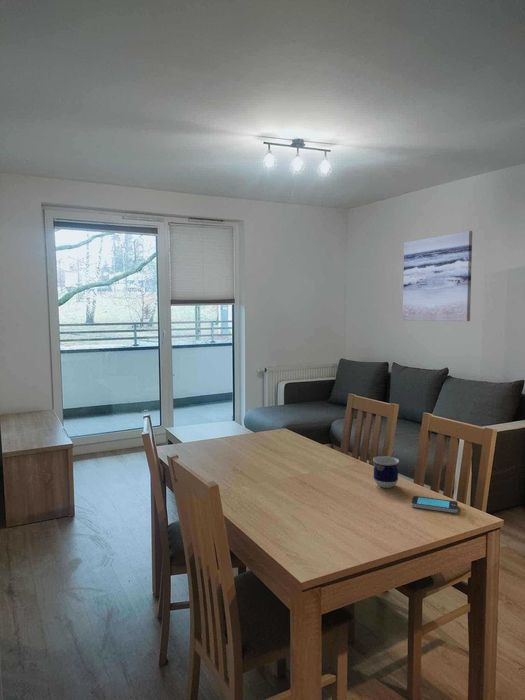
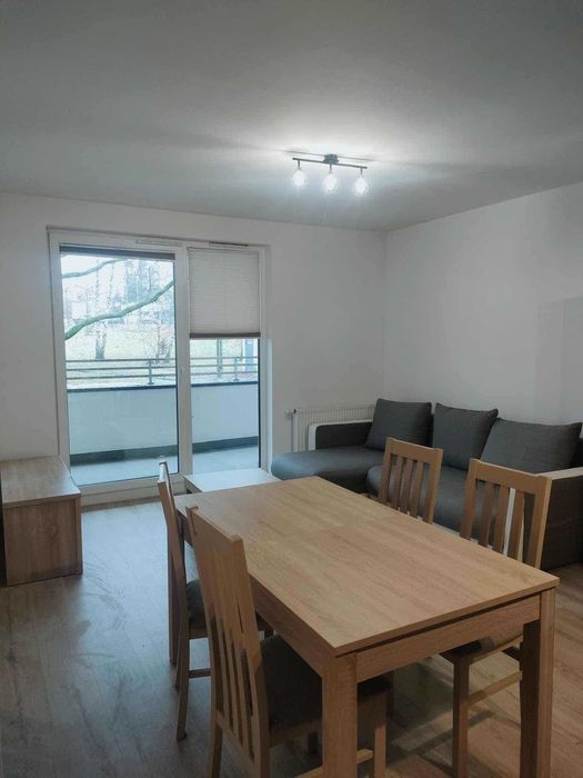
- smartphone (434, 504)
- cup (387, 473)
- wall art (435, 279)
